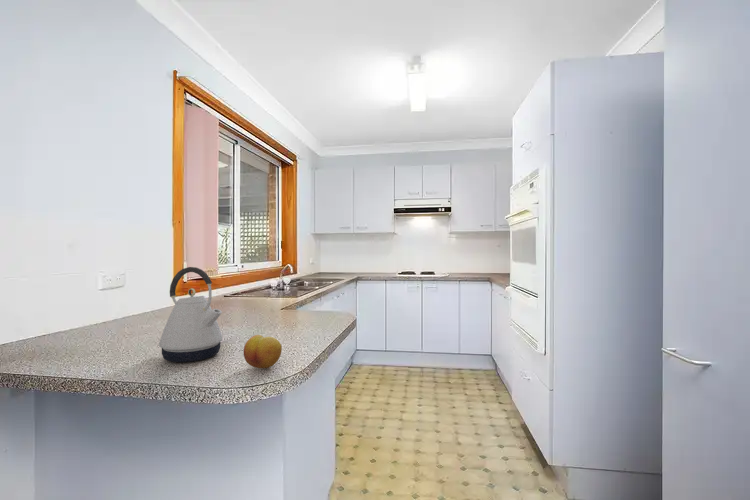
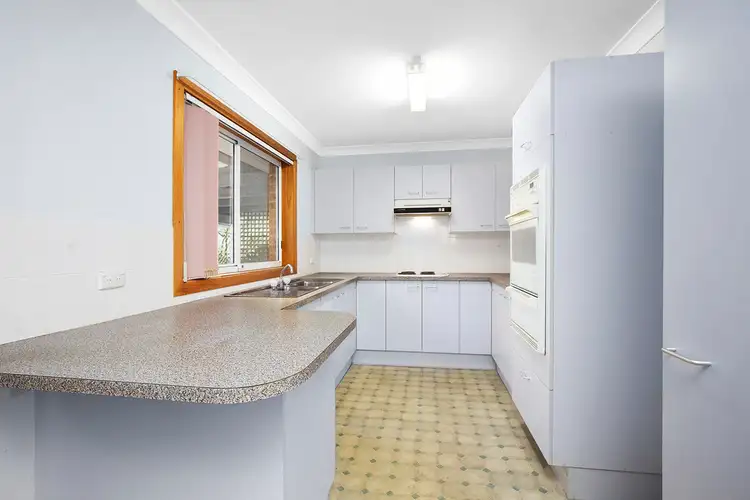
- fruit (262, 351)
- kettle (193, 311)
